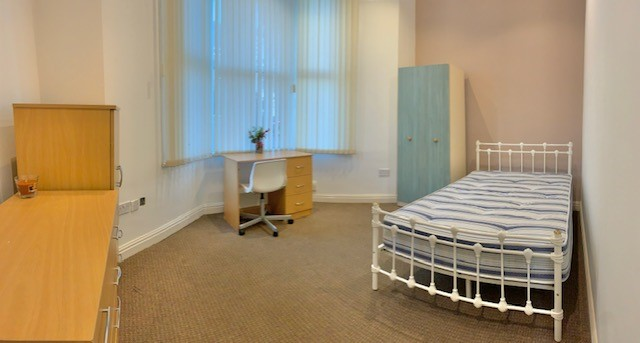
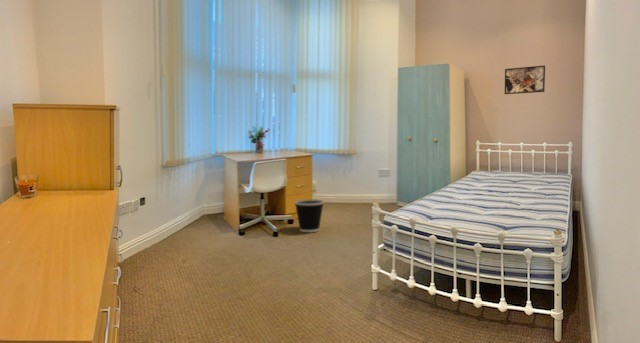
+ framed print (524, 80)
+ wastebasket (309, 215)
